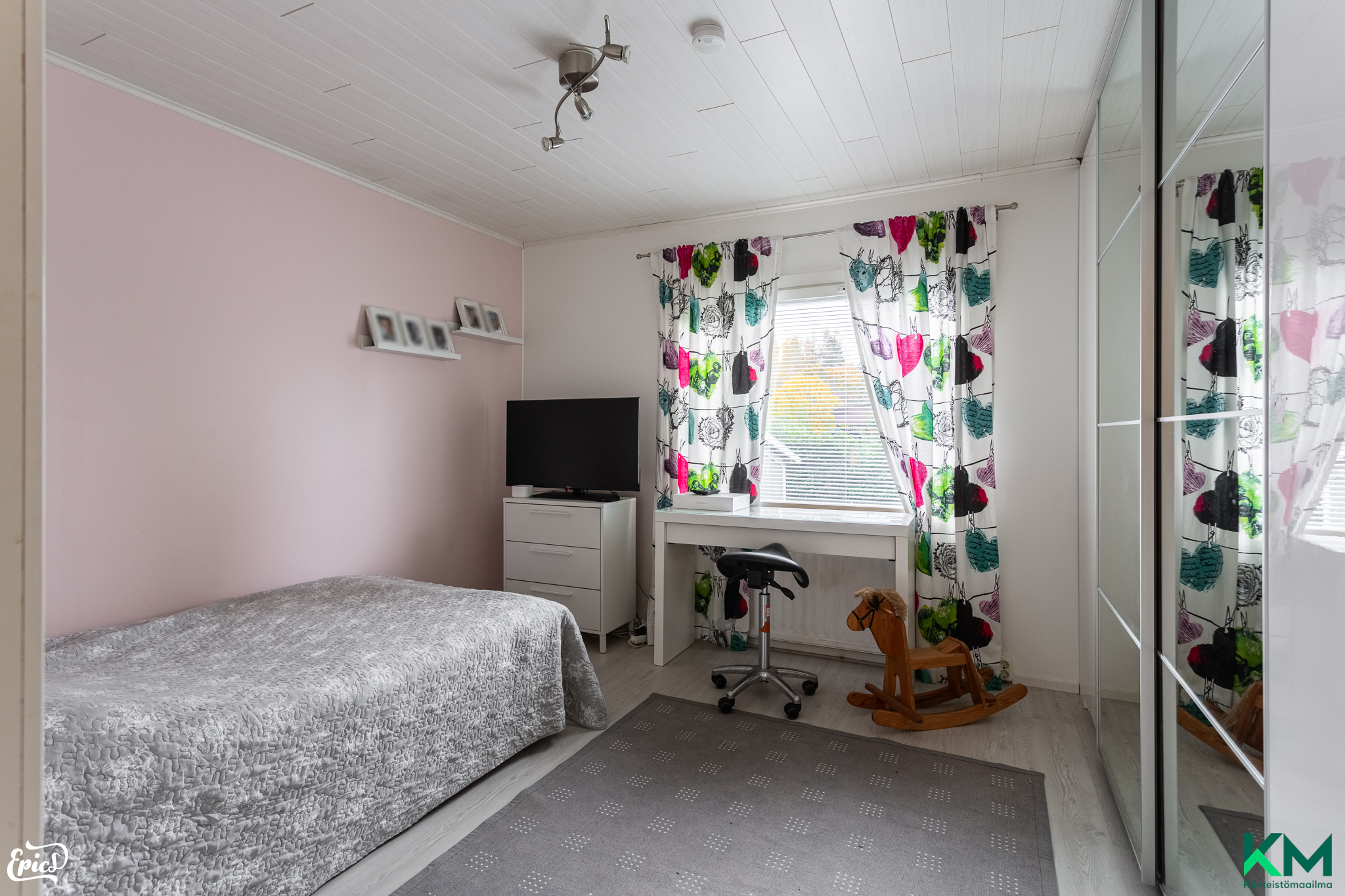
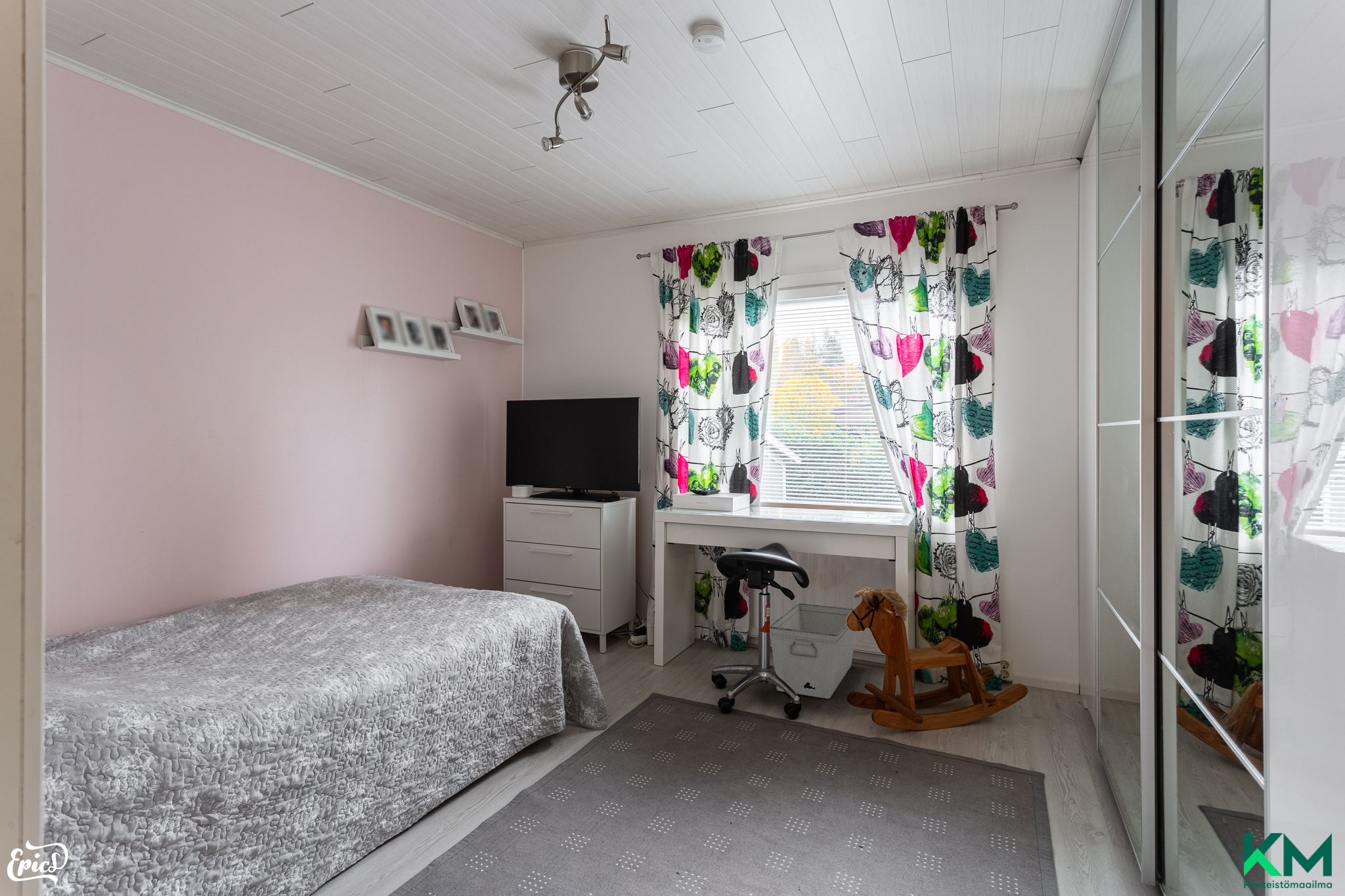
+ storage bin (816, 647)
